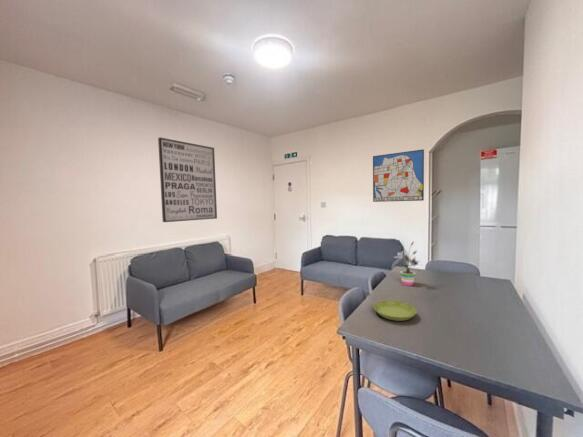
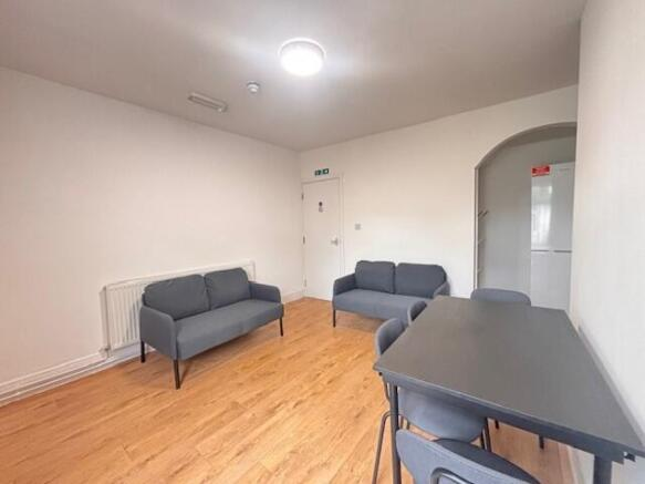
- wall art (396, 177)
- wall art (190, 182)
- saucer (394, 311)
- potted plant (406, 263)
